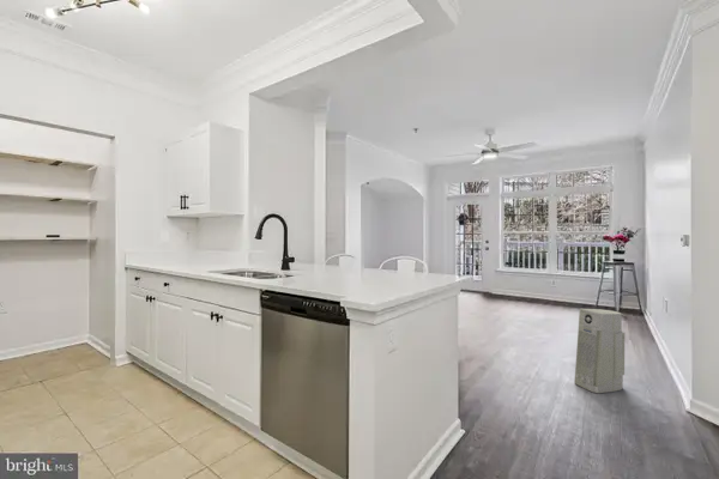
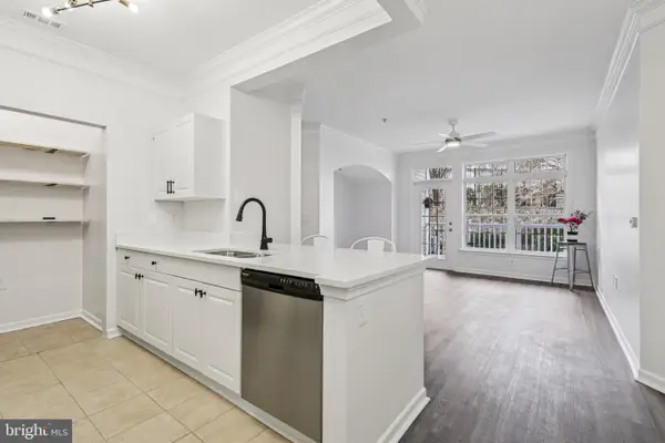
- air purifier (600, 347)
